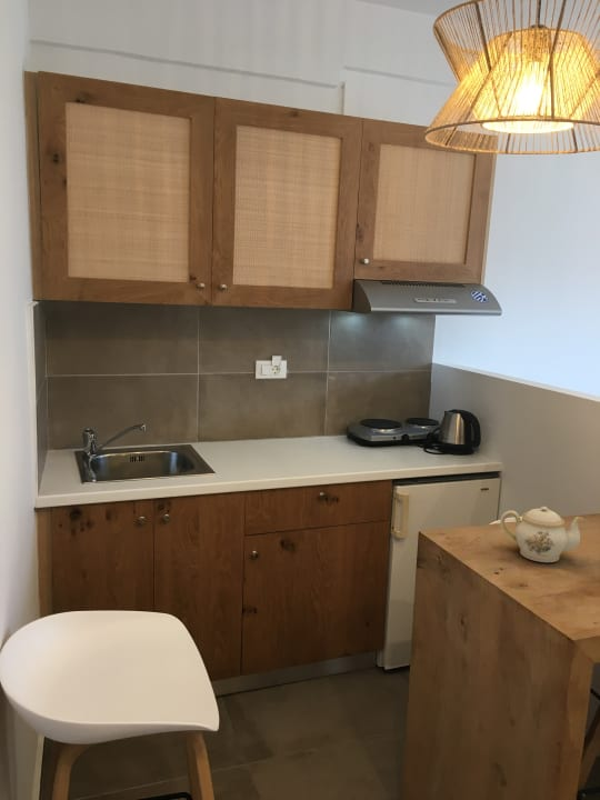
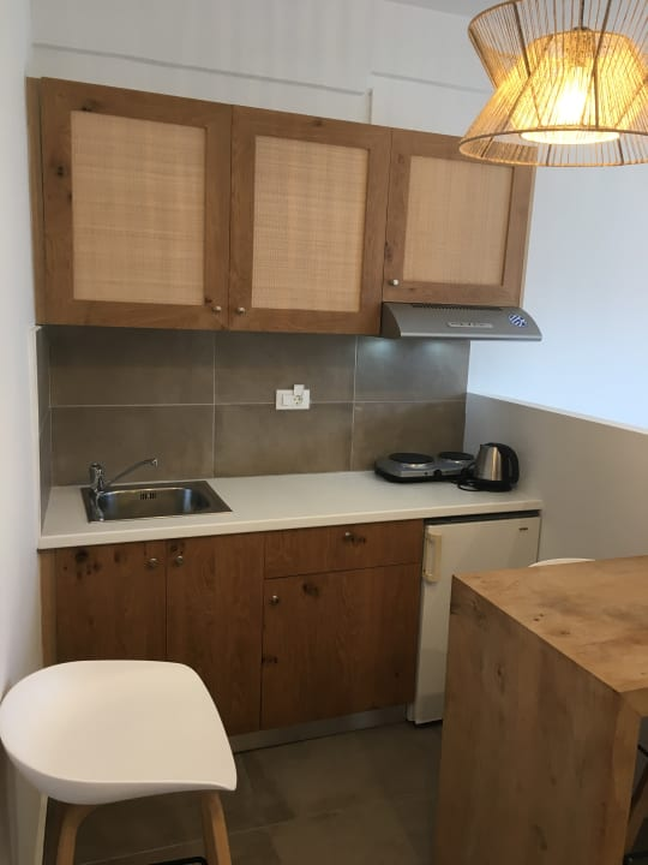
- teapot (539, 530)
